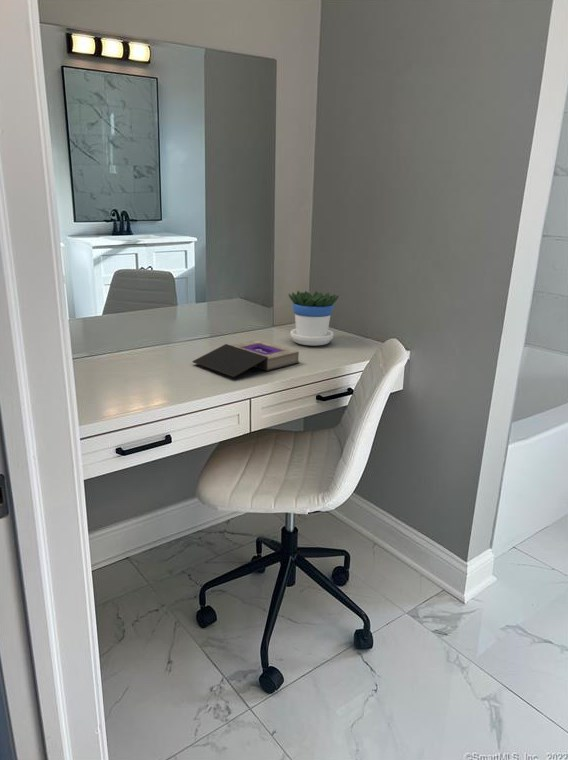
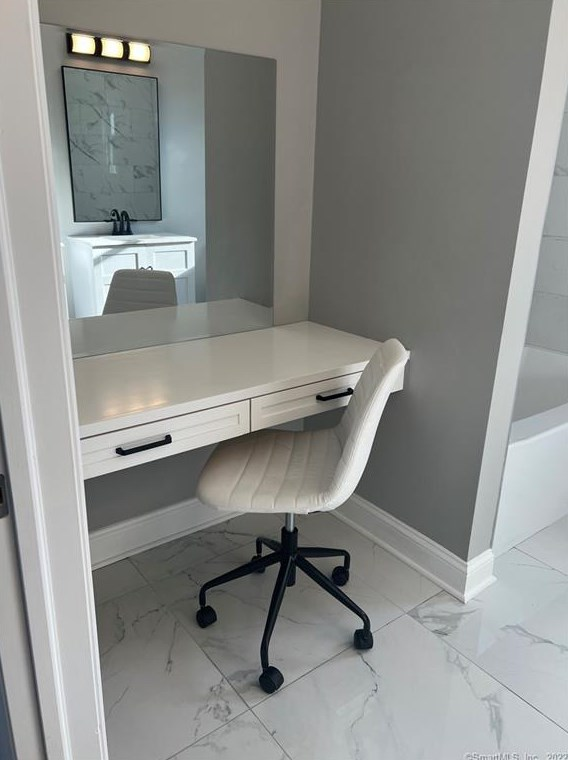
- flowerpot (312, 318)
- book safe (246, 356)
